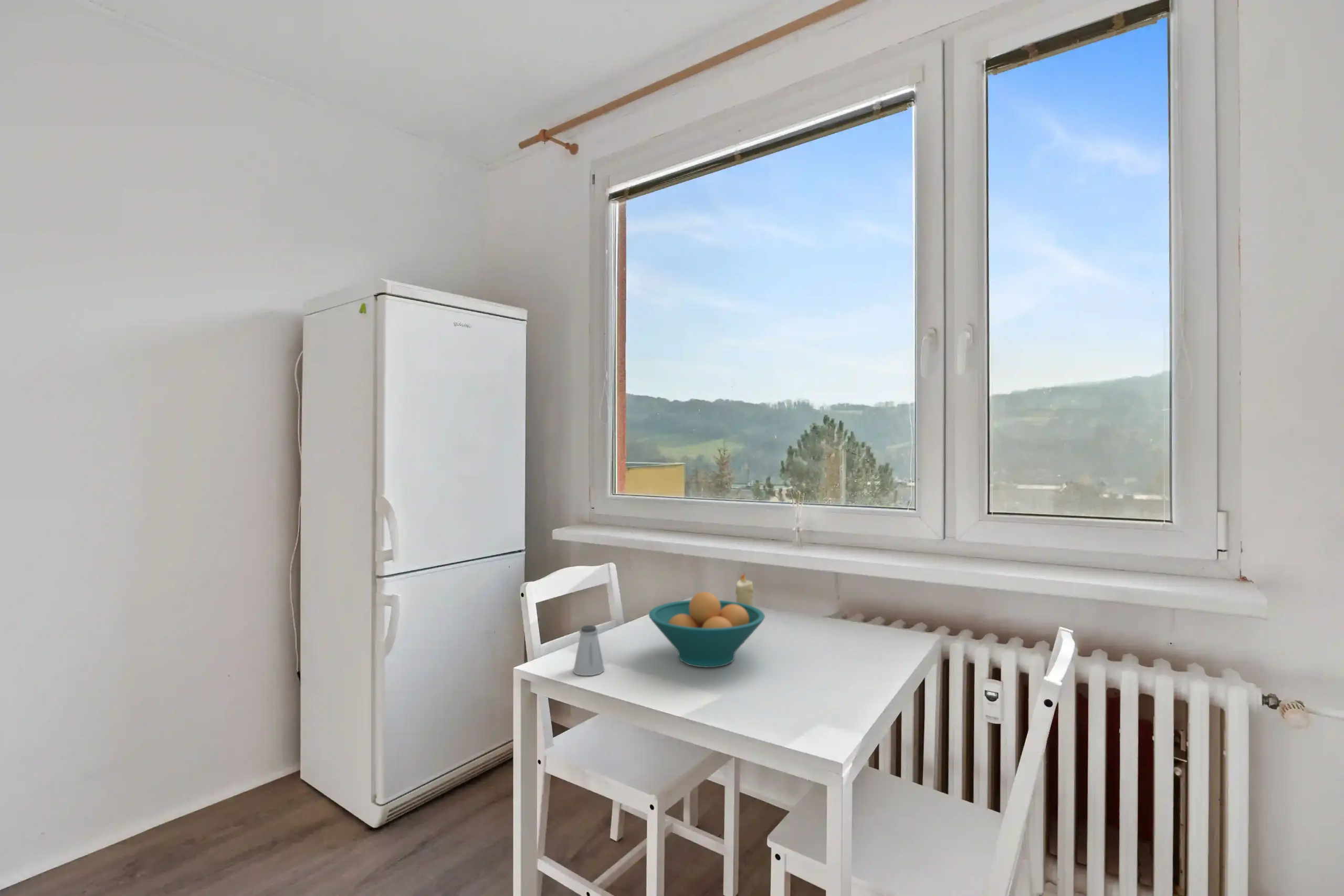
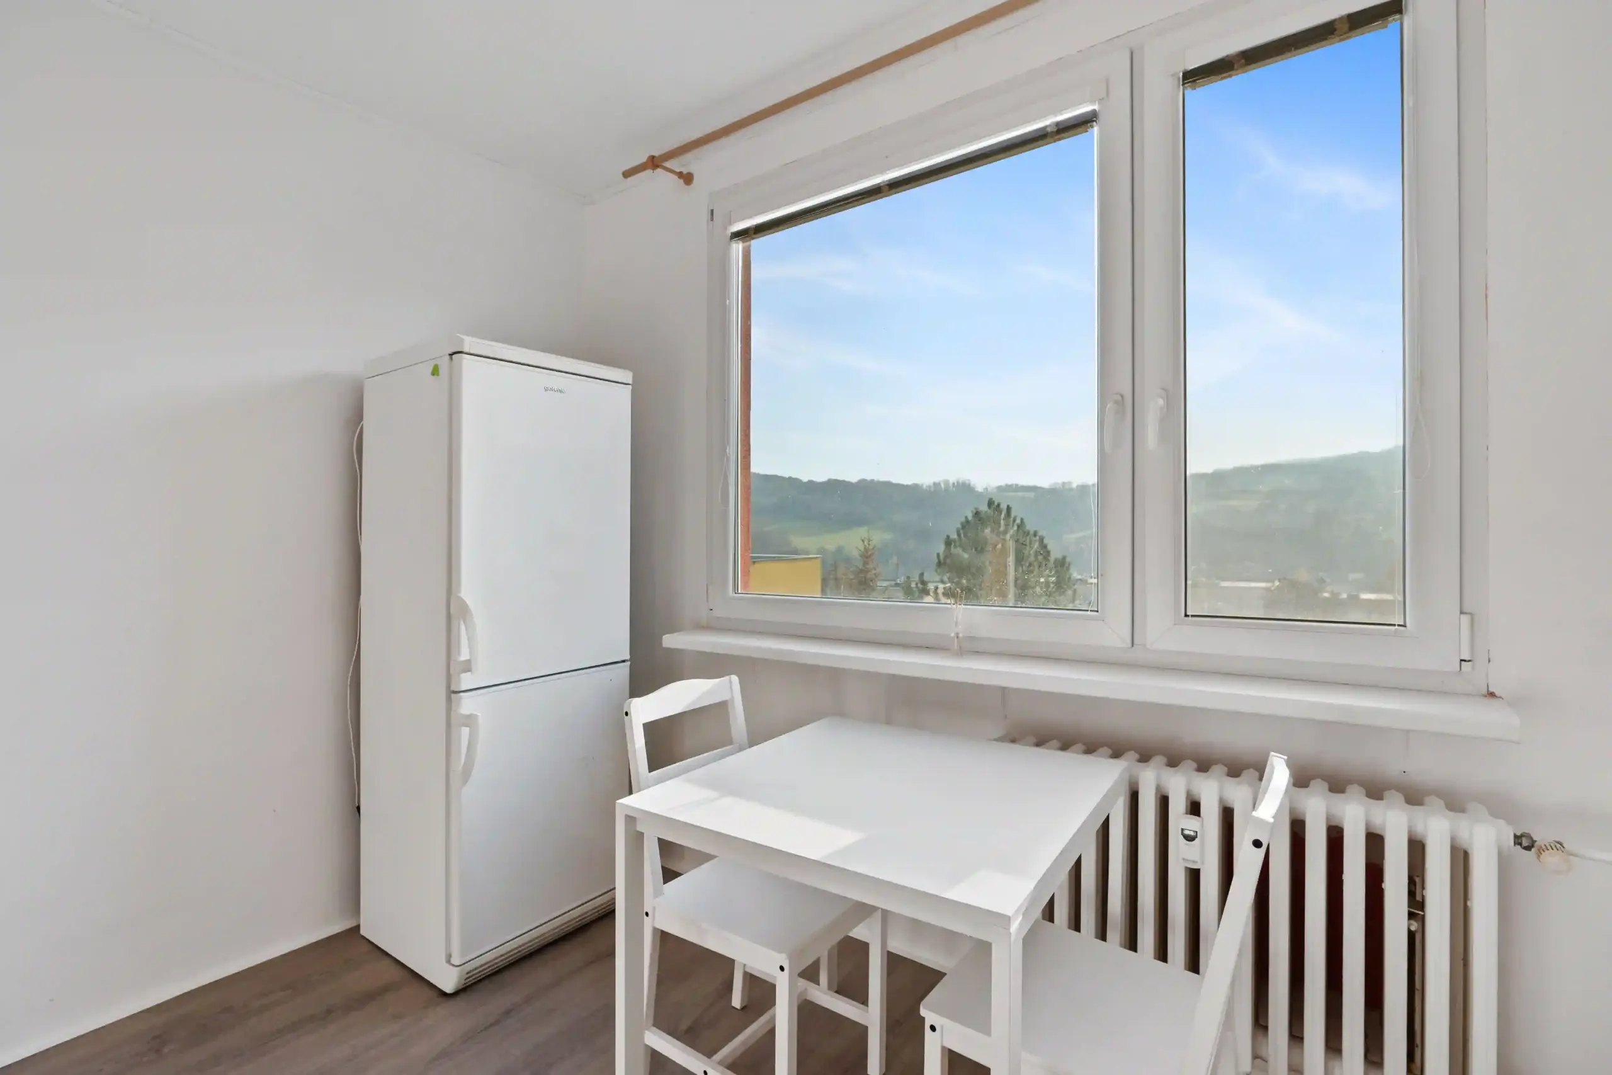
- saltshaker (589, 648)
- fruit bowl (706, 625)
- candle (744, 598)
